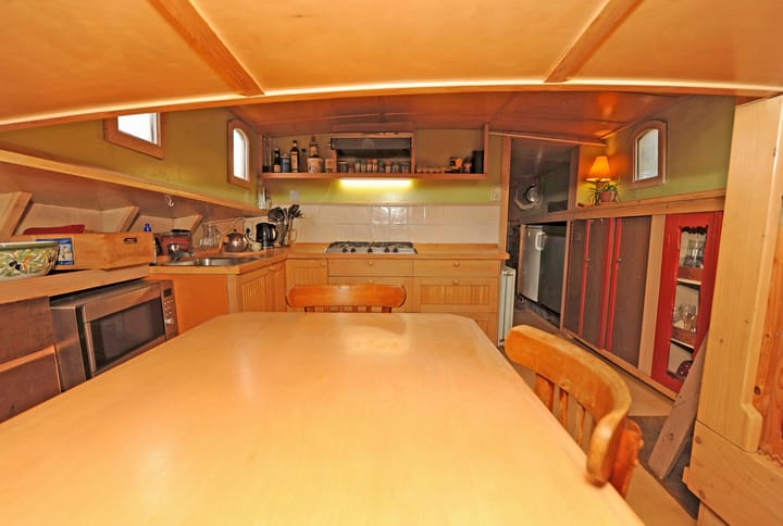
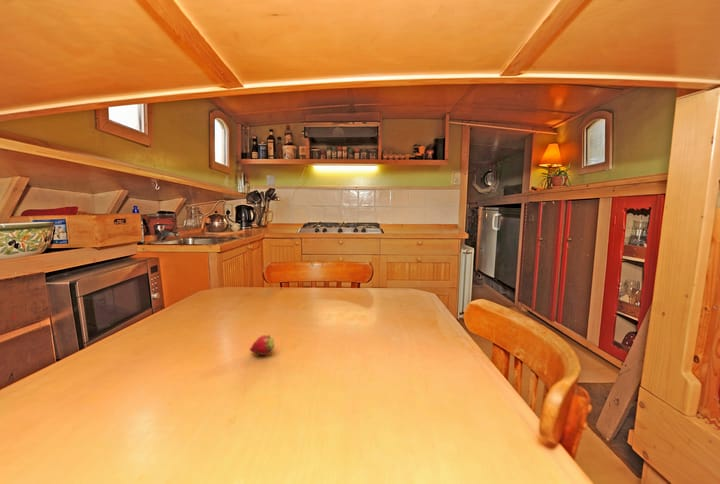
+ fruit (262, 344)
